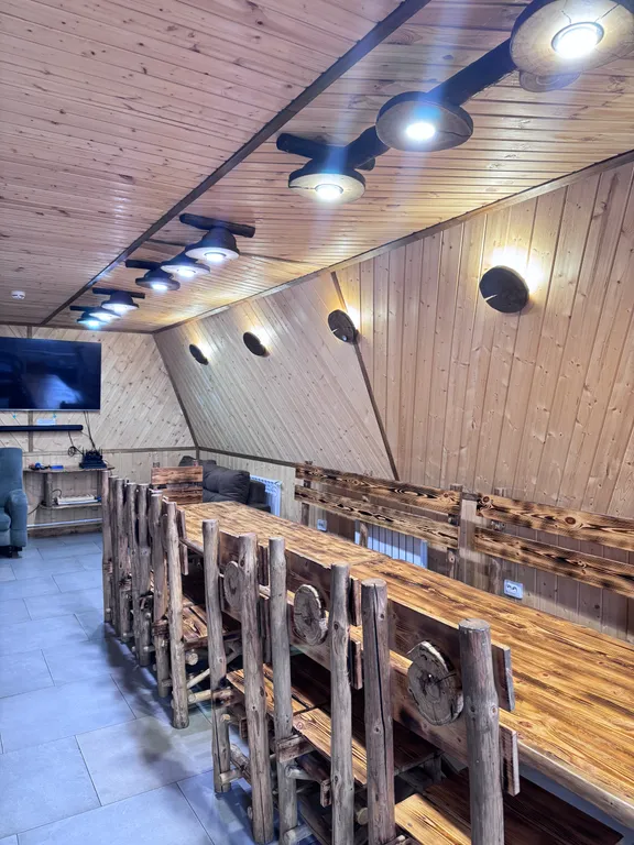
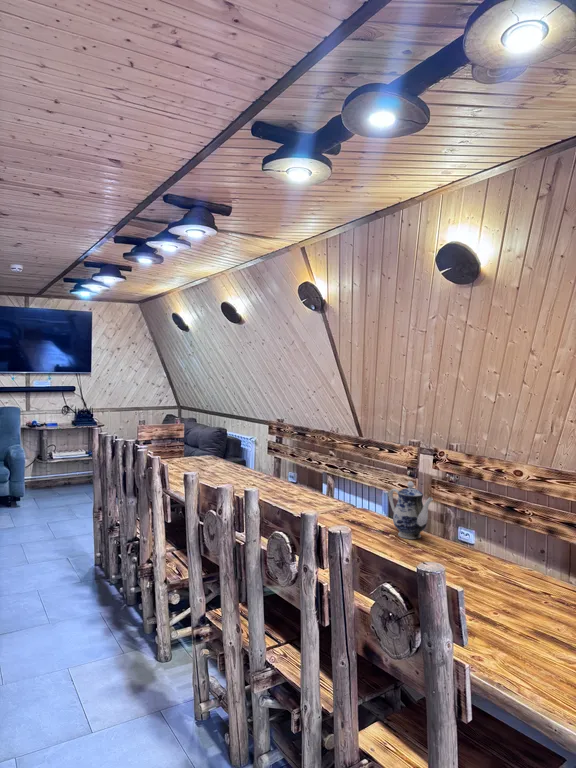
+ teapot (410, 508)
